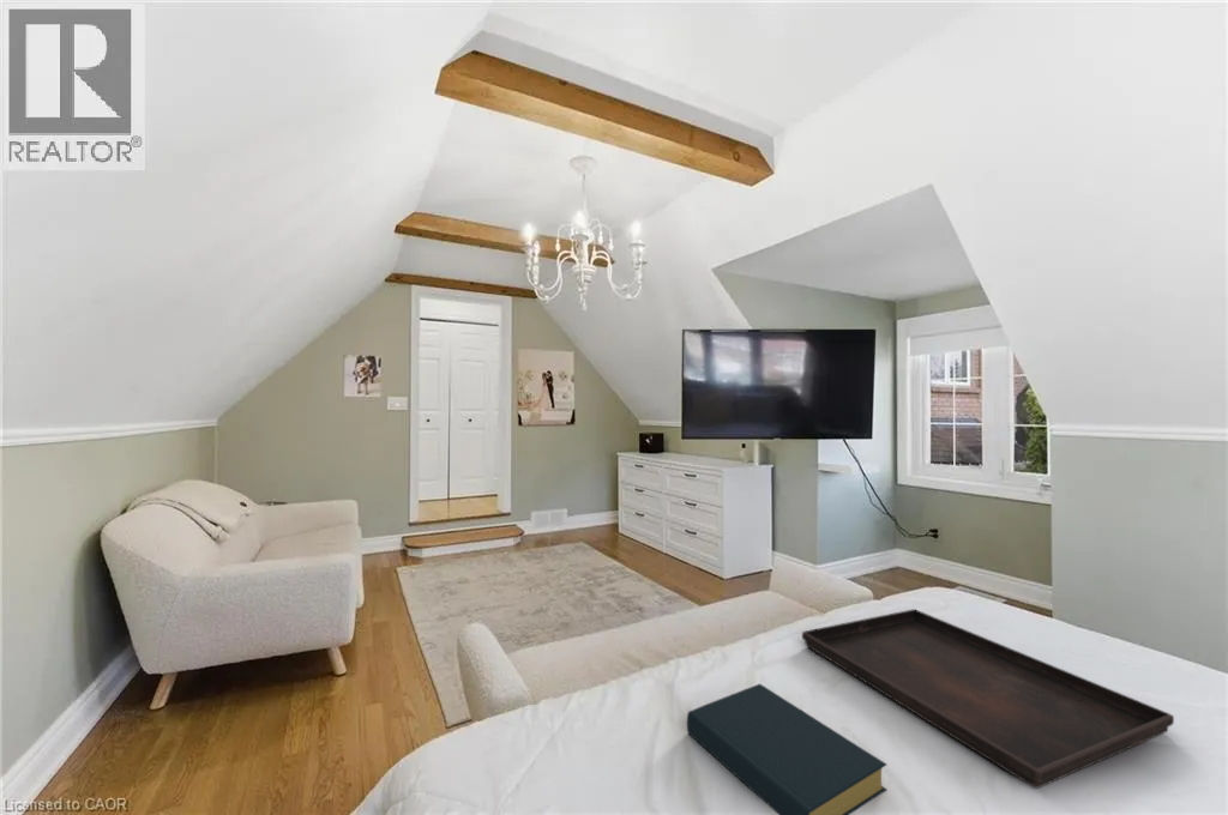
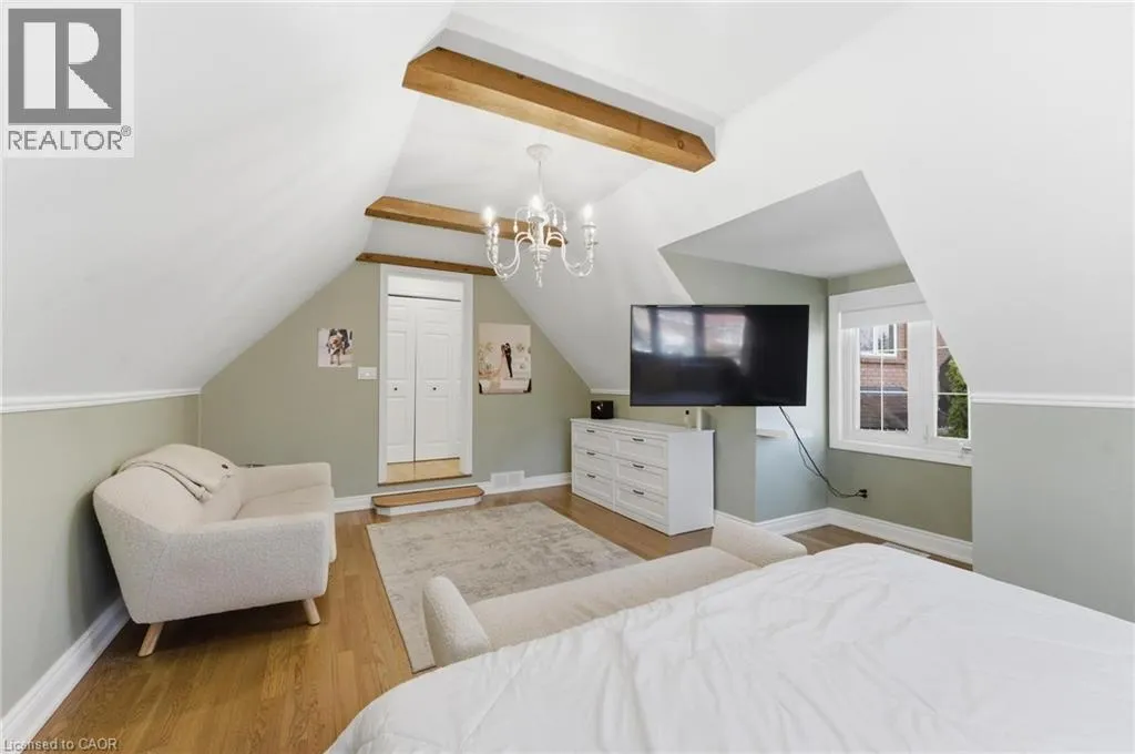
- serving tray (958, 675)
- hardback book (778, 748)
